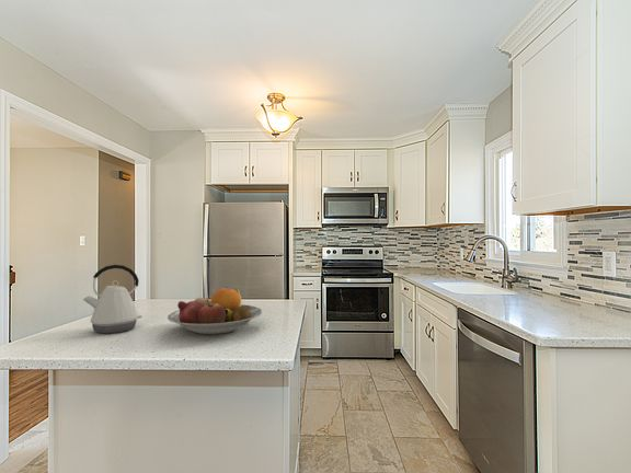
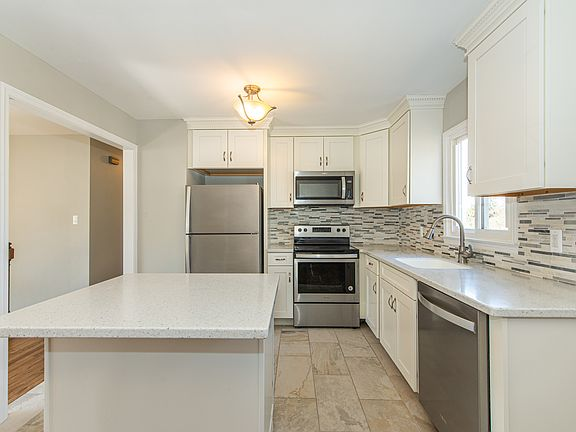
- kettle (113, 297)
- fruit bowl (216, 309)
